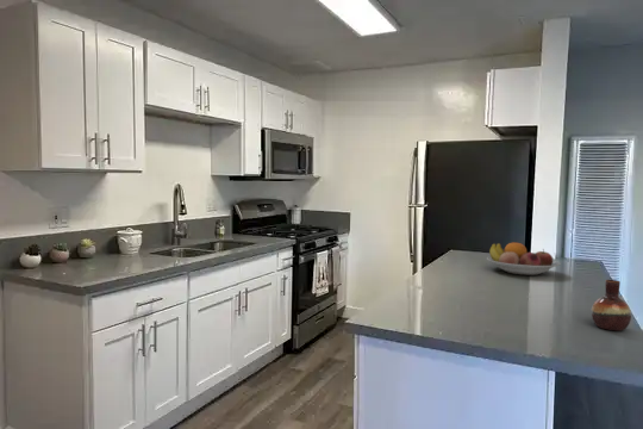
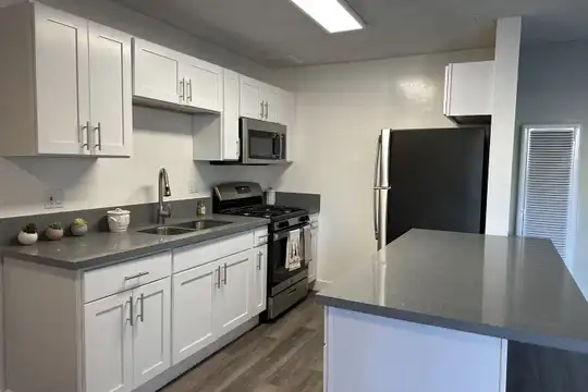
- fruit bowl (523, 257)
- vase (611, 304)
